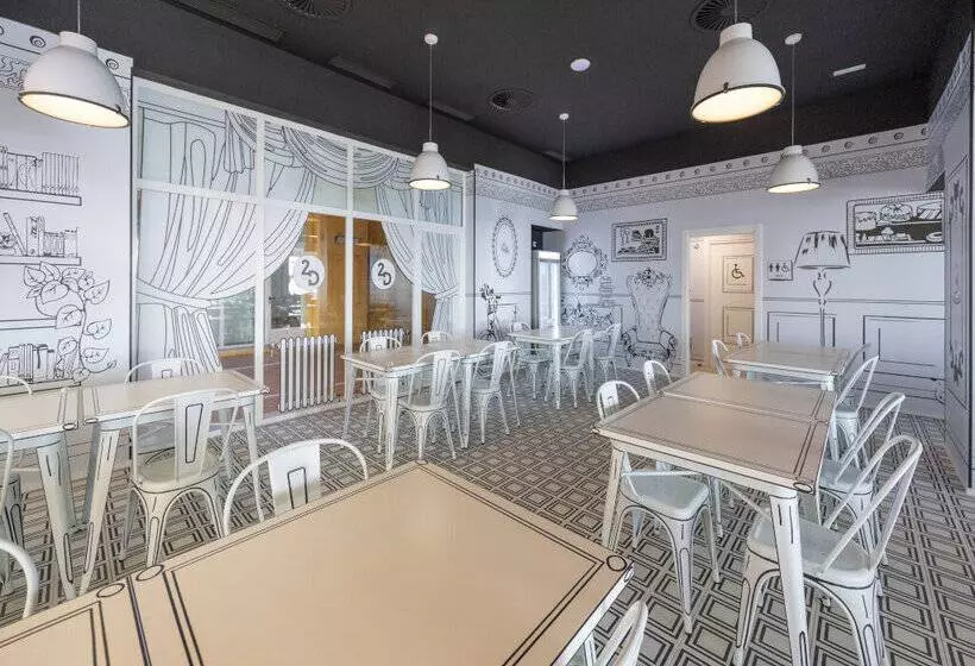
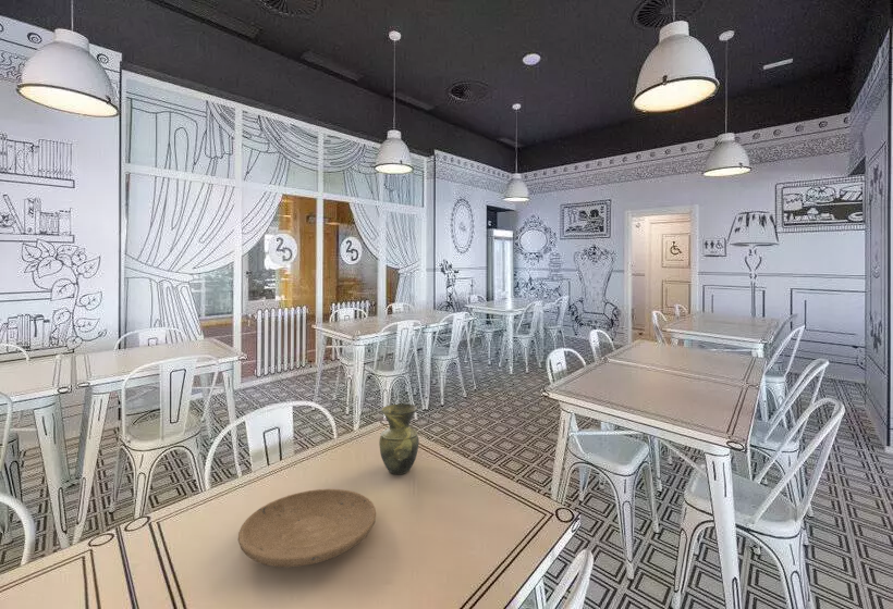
+ vase (399, 438)
+ plate (310, 529)
